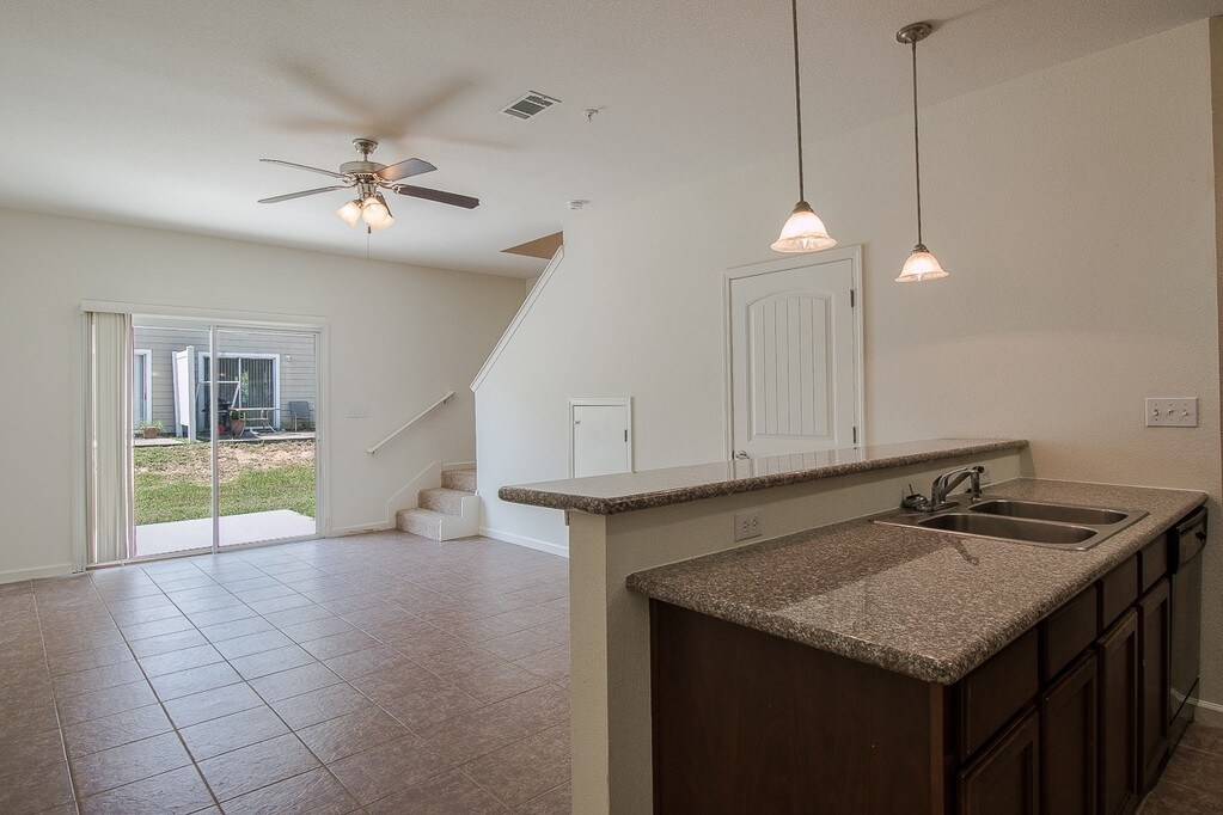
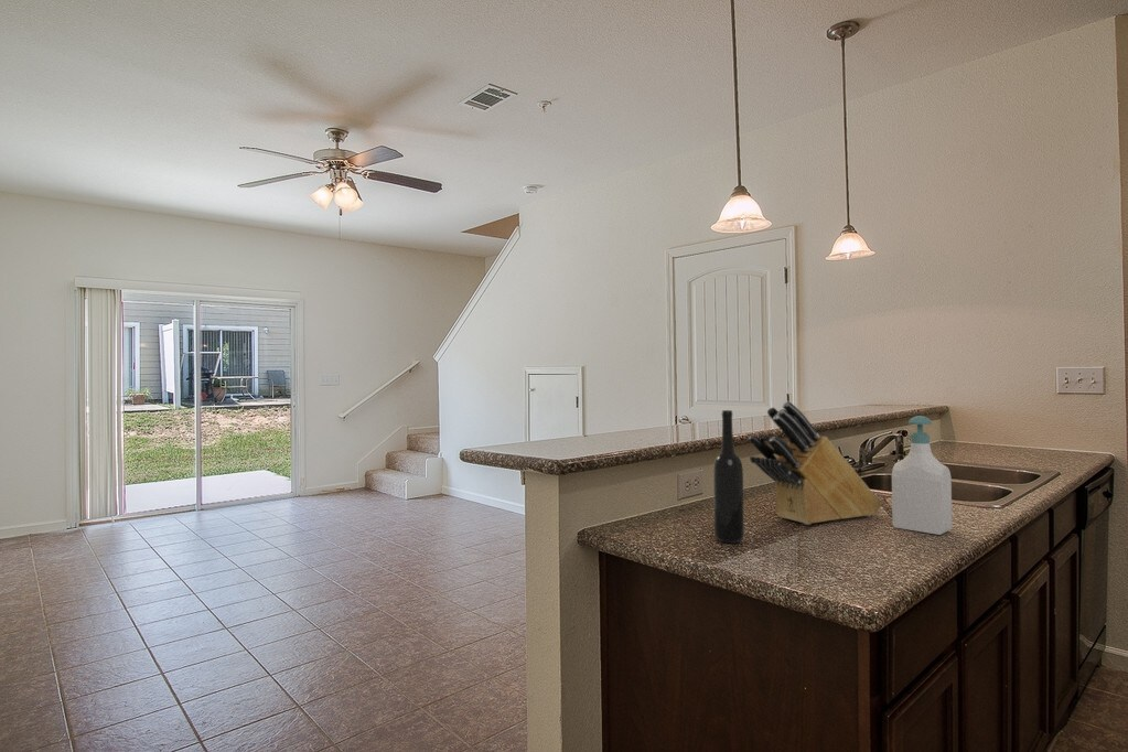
+ soap bottle (922, 471)
+ knife block (814, 459)
+ bottle (728, 475)
